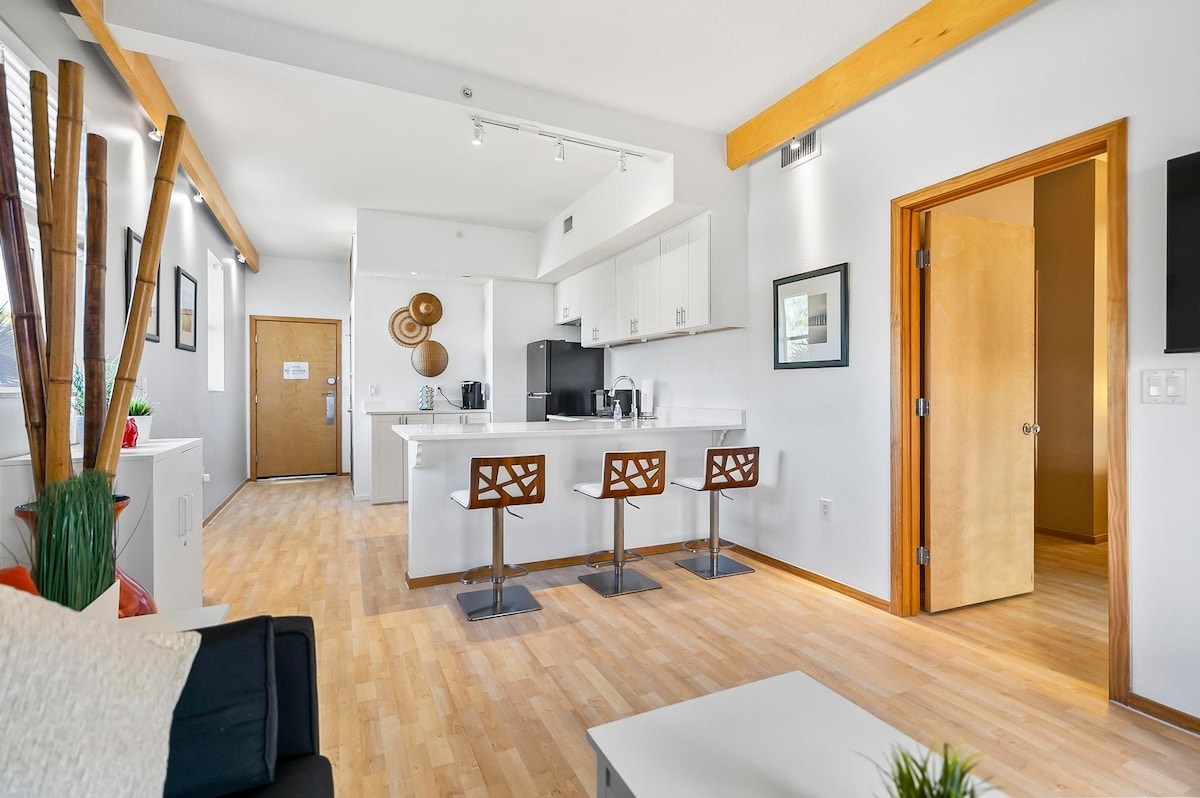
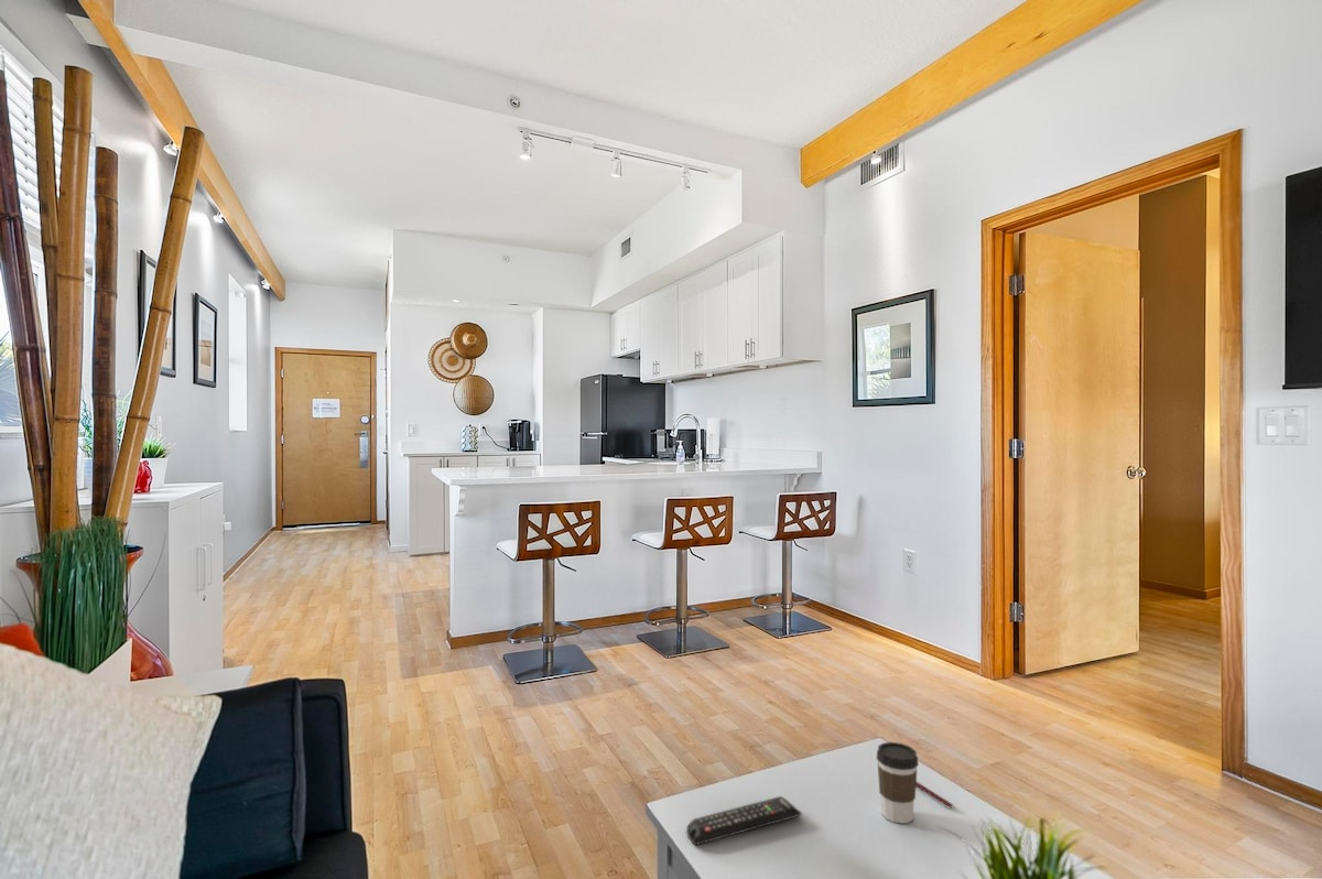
+ pen (923, 788)
+ coffee cup (897, 782)
+ remote control (745, 820)
